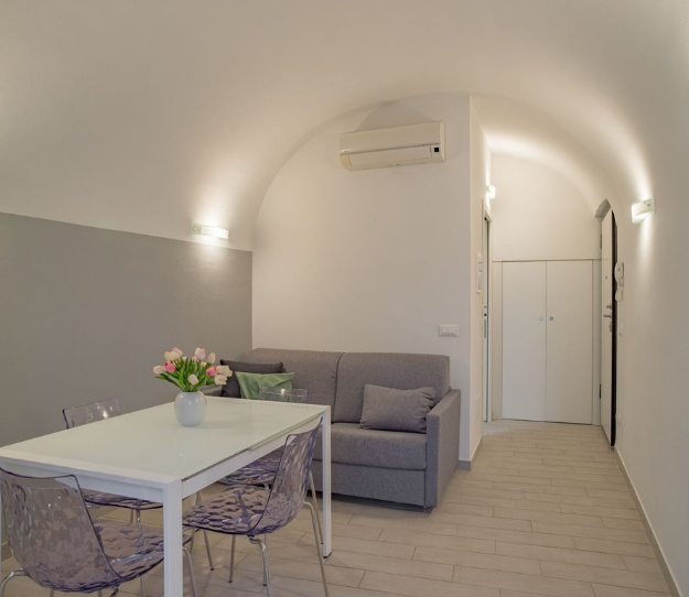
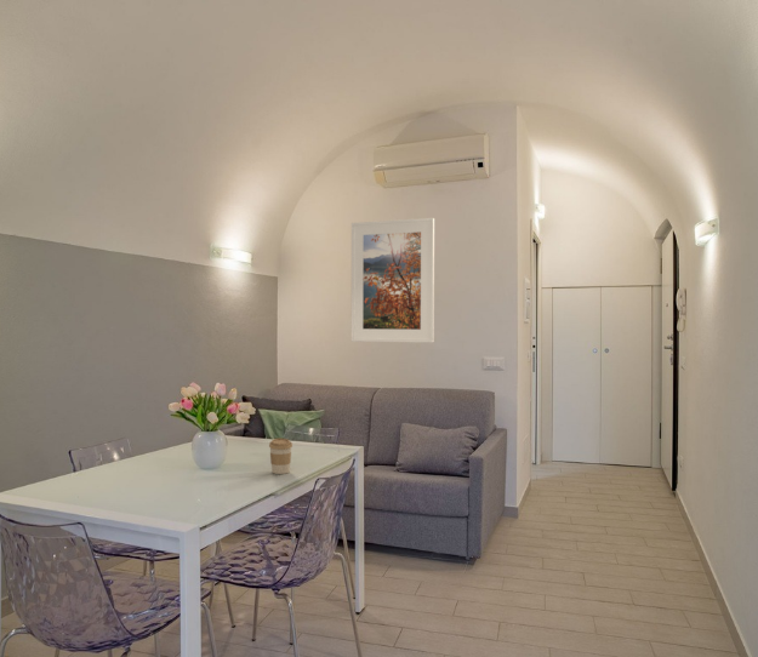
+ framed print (391, 281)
+ coffee cup (280, 456)
